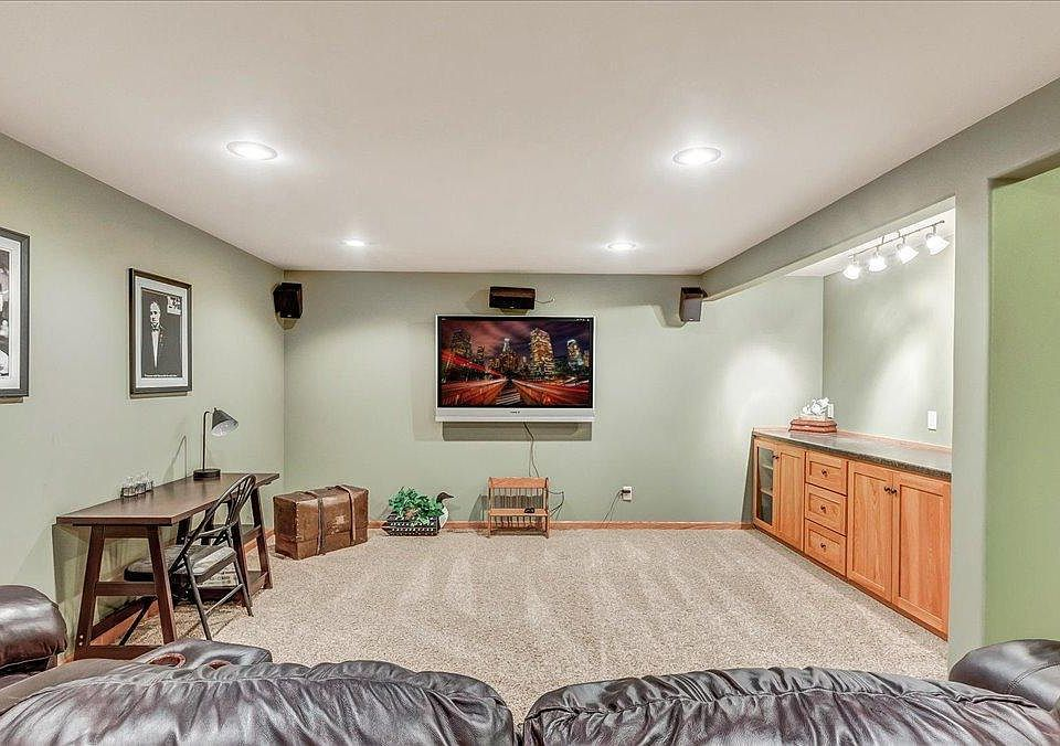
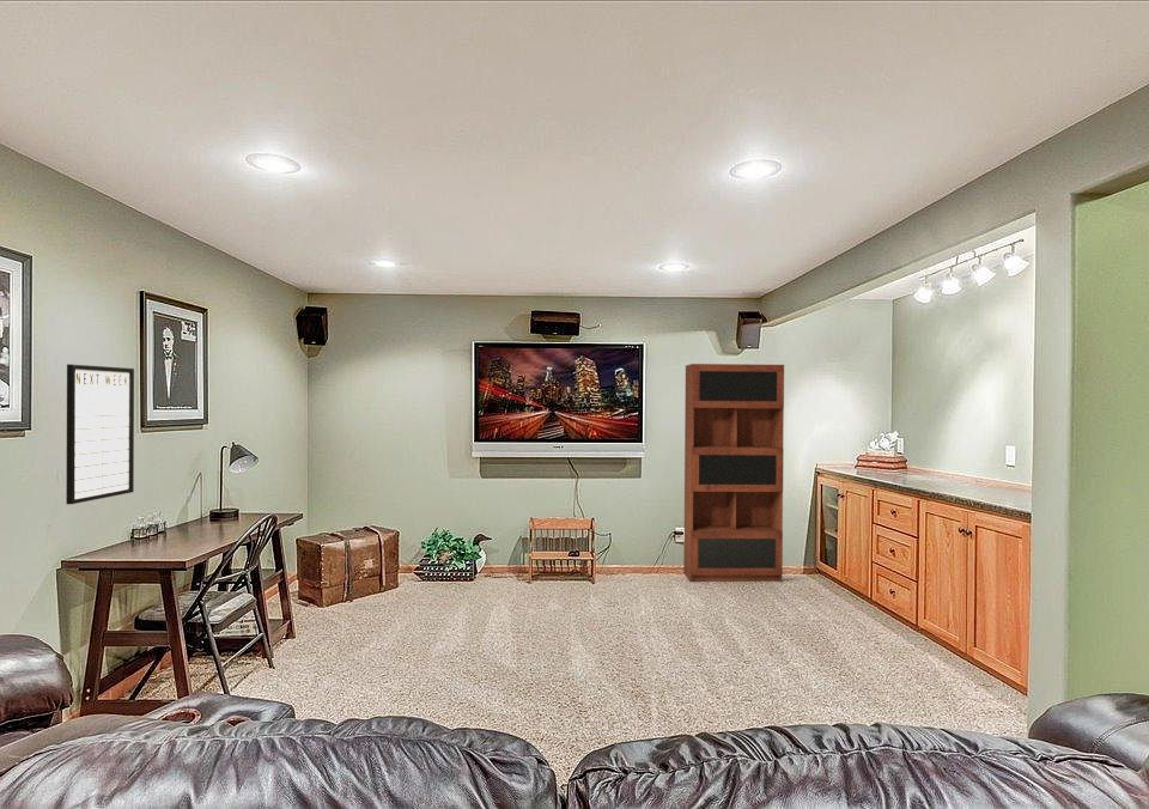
+ writing board (102, 432)
+ bookcase (732, 472)
